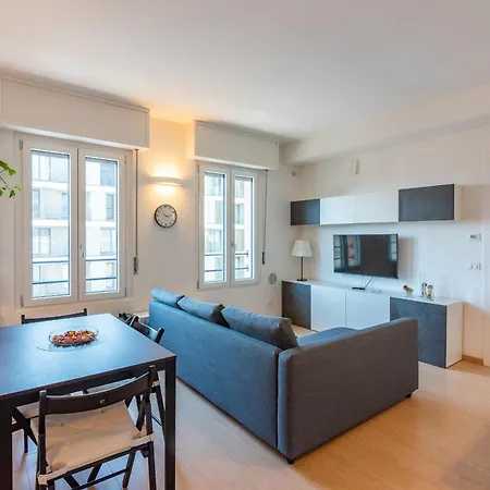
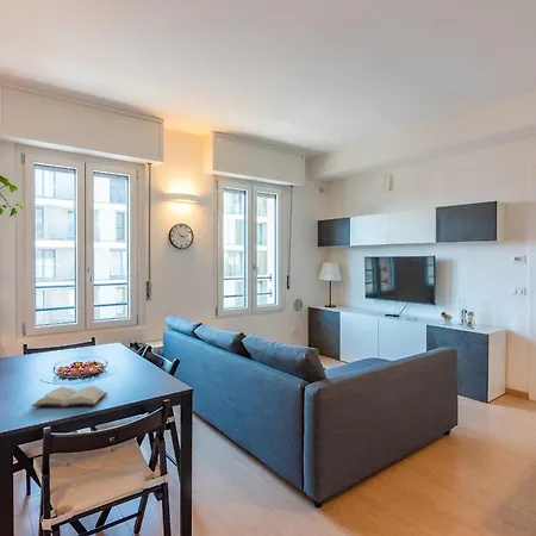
+ hardback book (70, 395)
